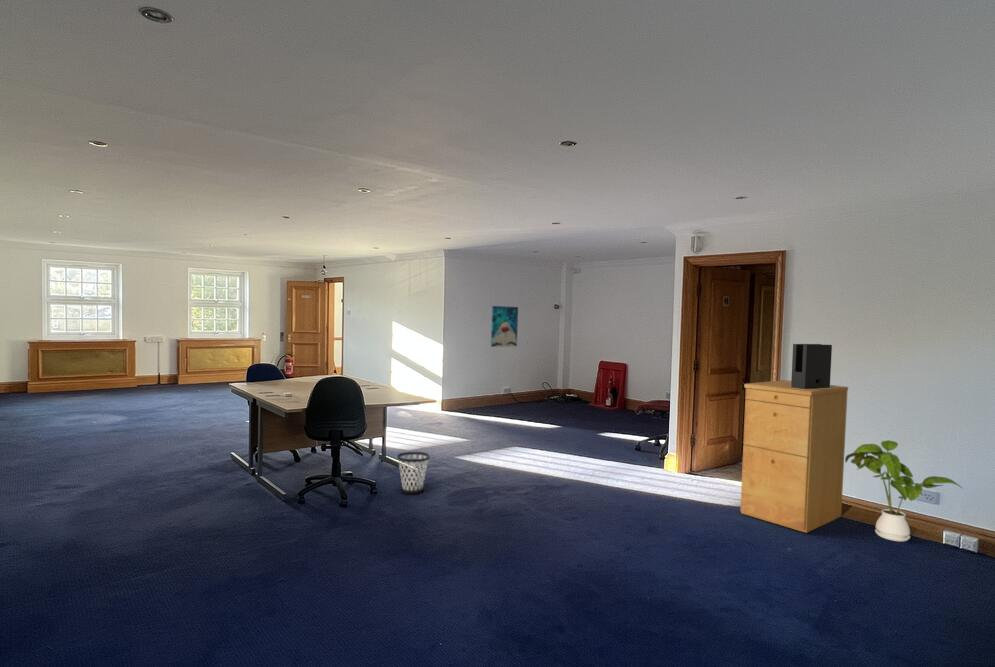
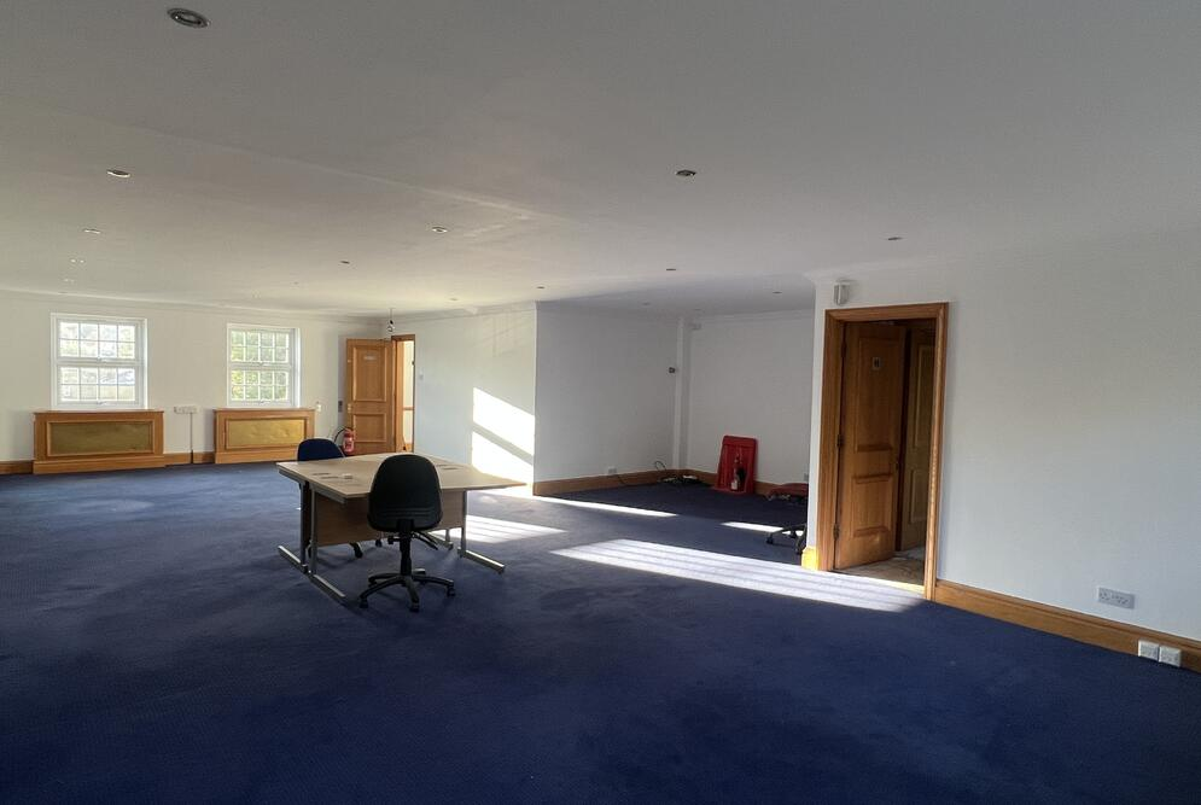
- house plant (896, 489)
- wall art (504, 326)
- wastebasket (412, 473)
- filing cabinet (793, 450)
- file holder (811, 365)
